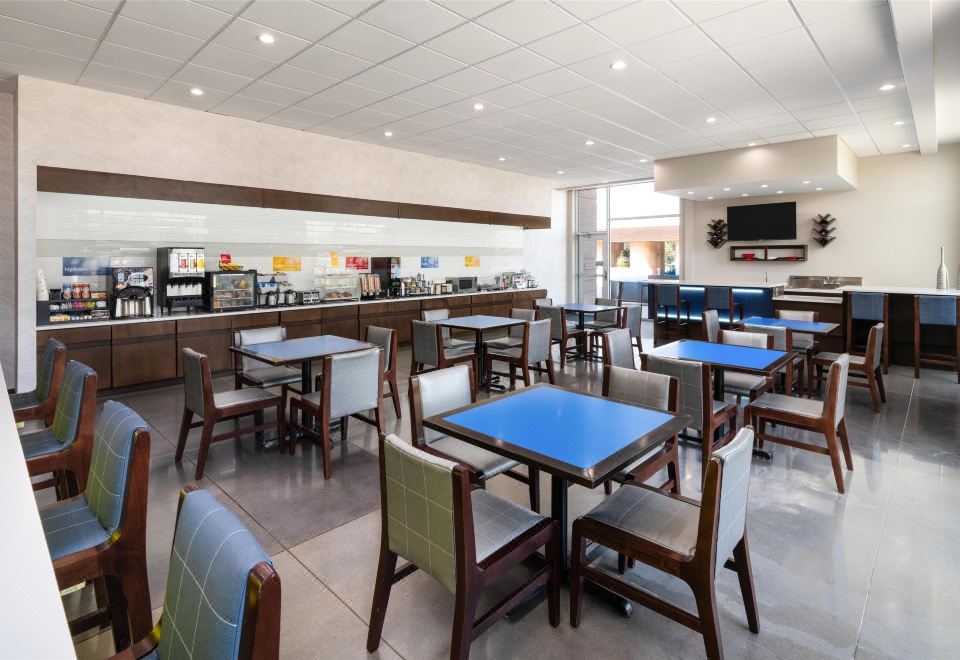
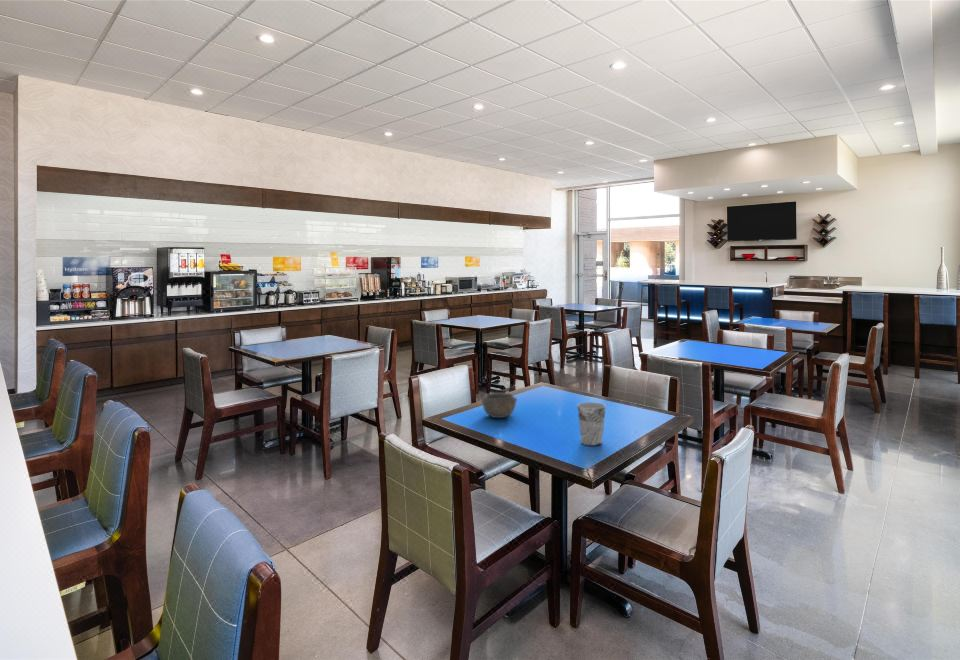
+ bowl (499, 405)
+ cup (591, 424)
